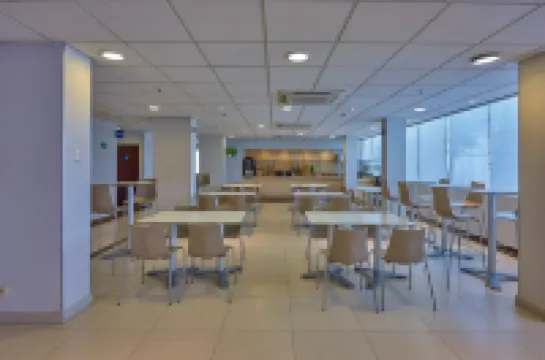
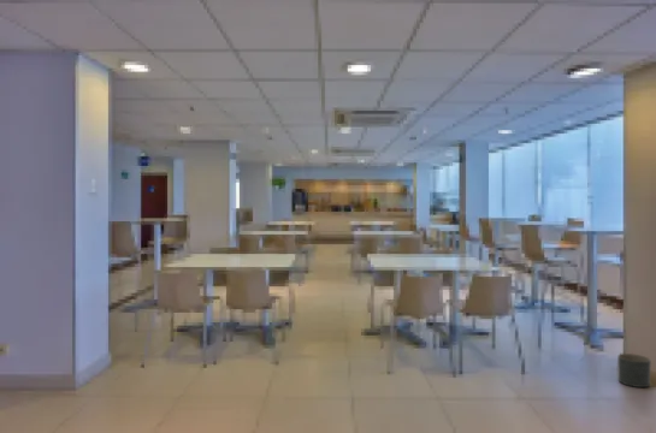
+ planter (633, 369)
